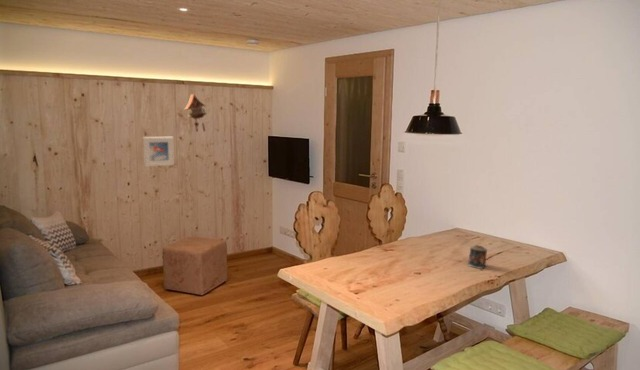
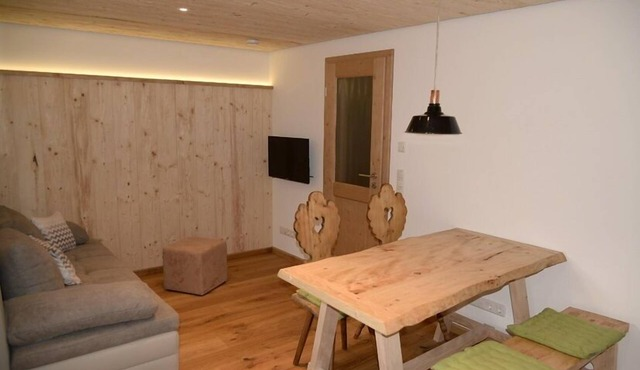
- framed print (158, 151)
- candle (478, 256)
- cuckoo clock (195, 113)
